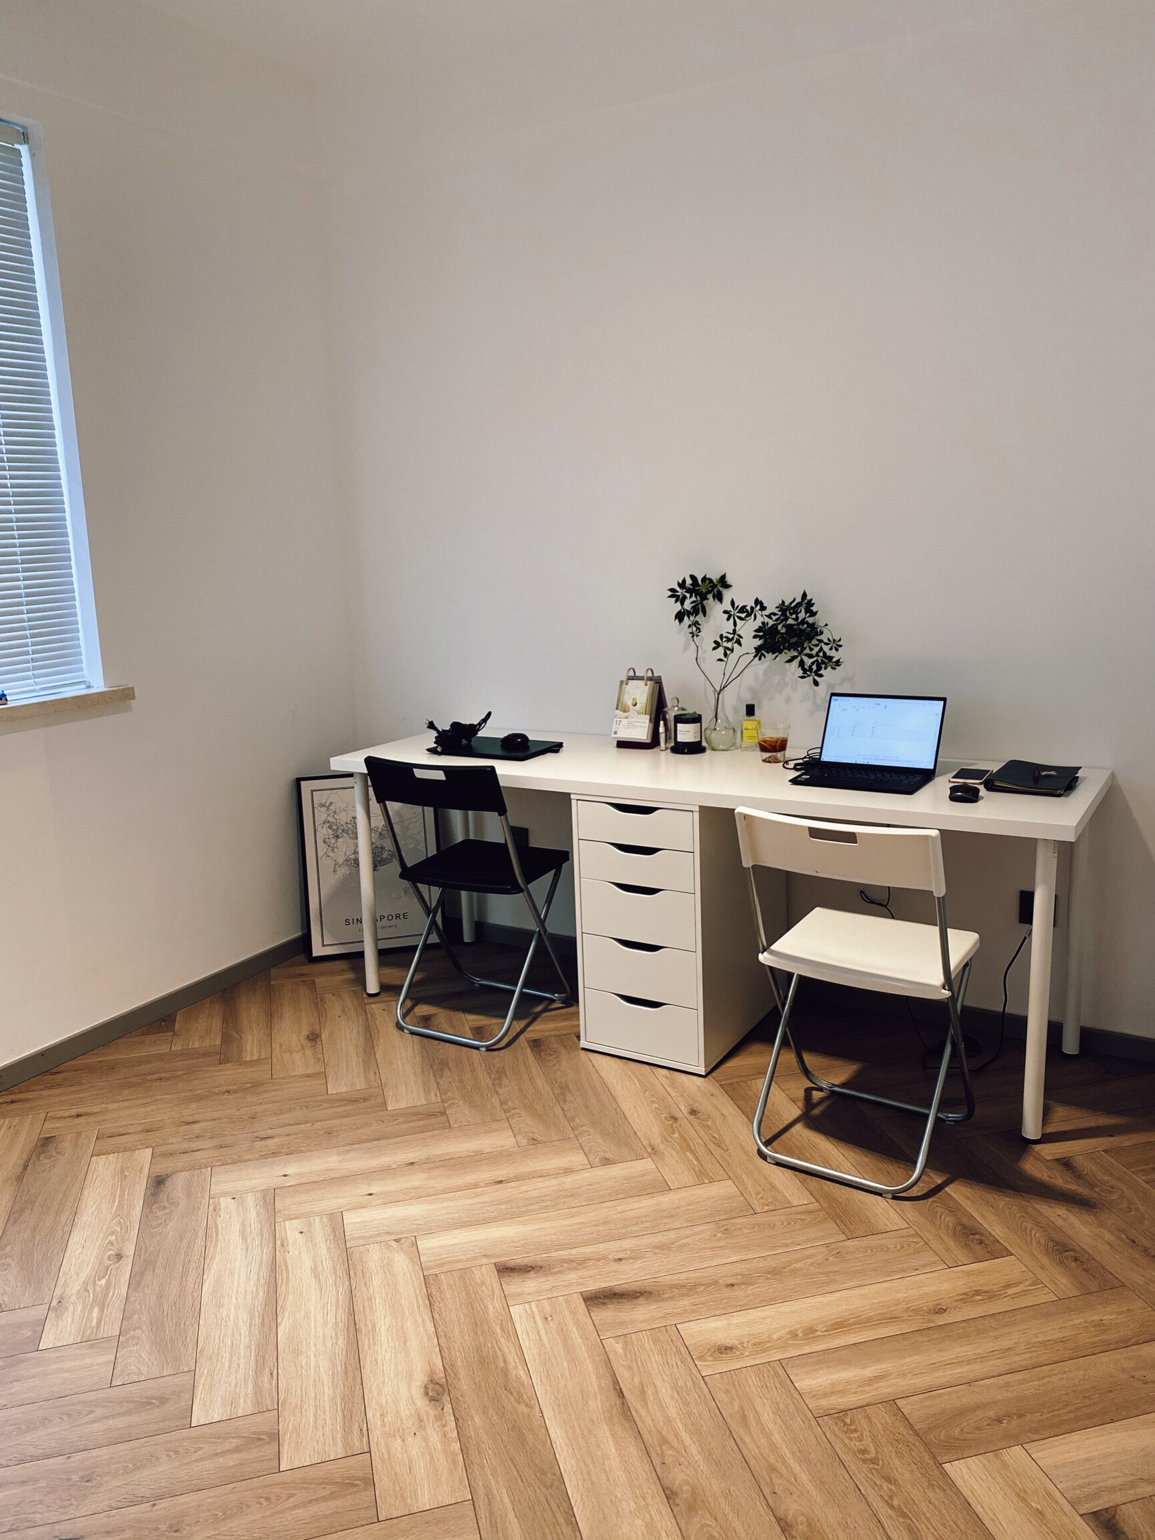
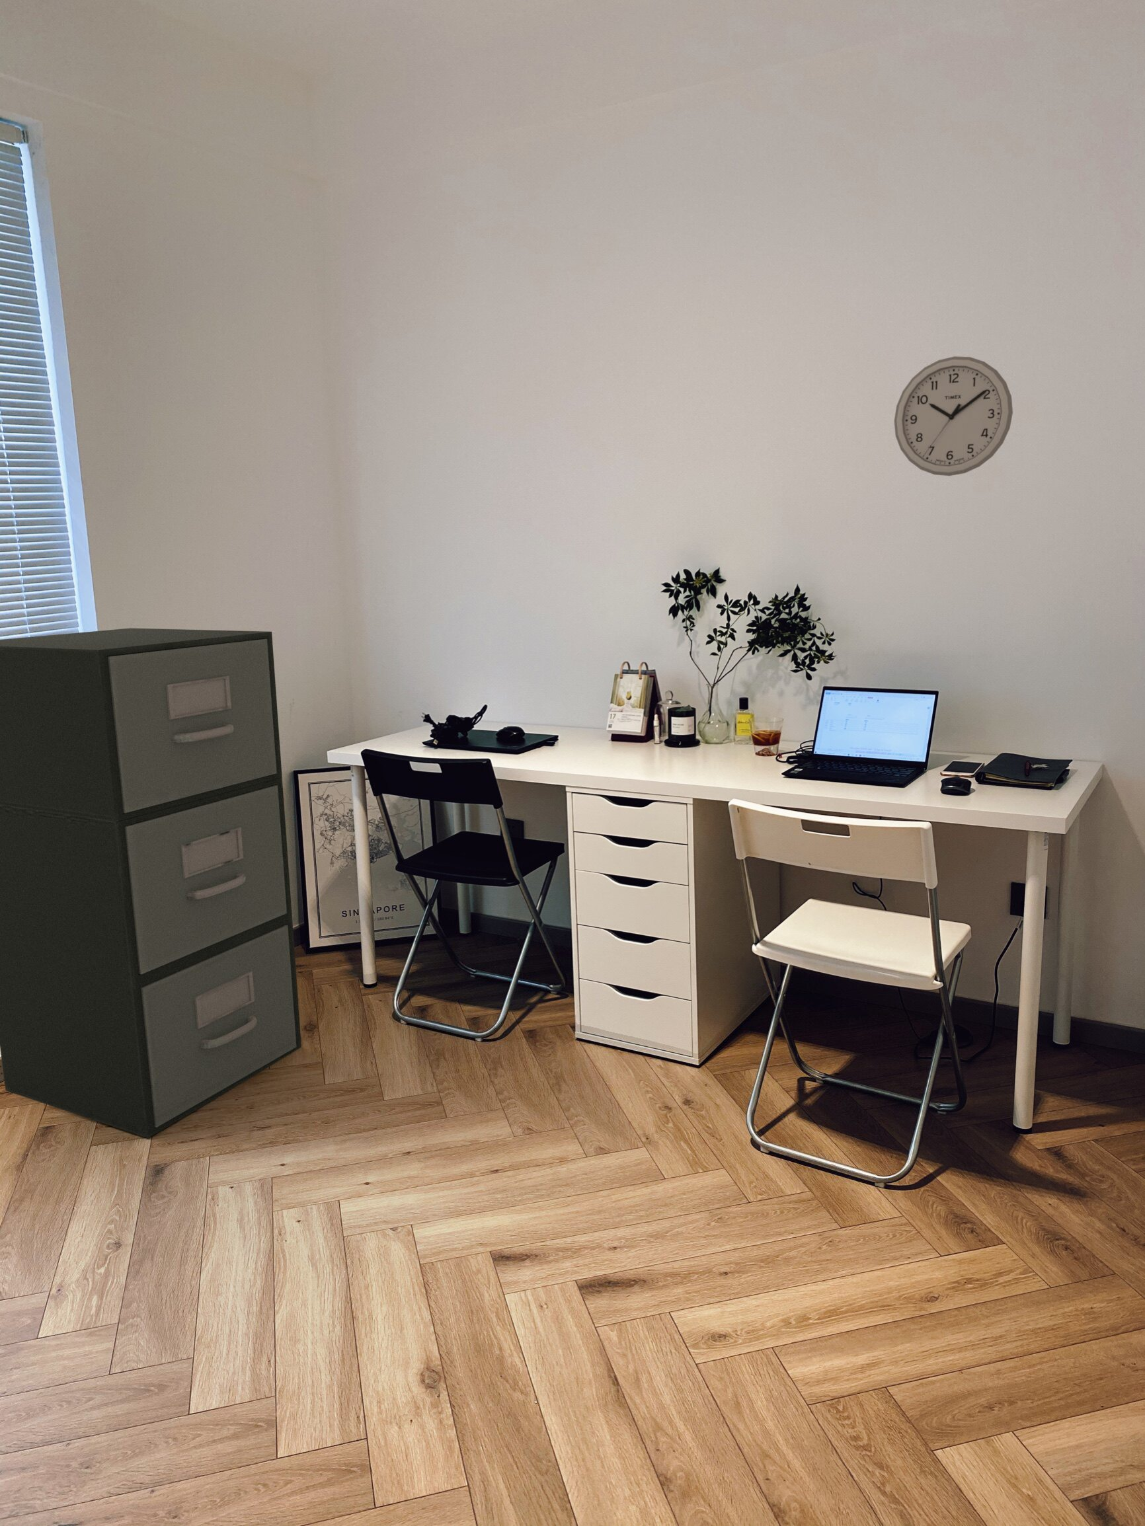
+ wall clock (951, 416)
+ filing cabinet (144, 862)
